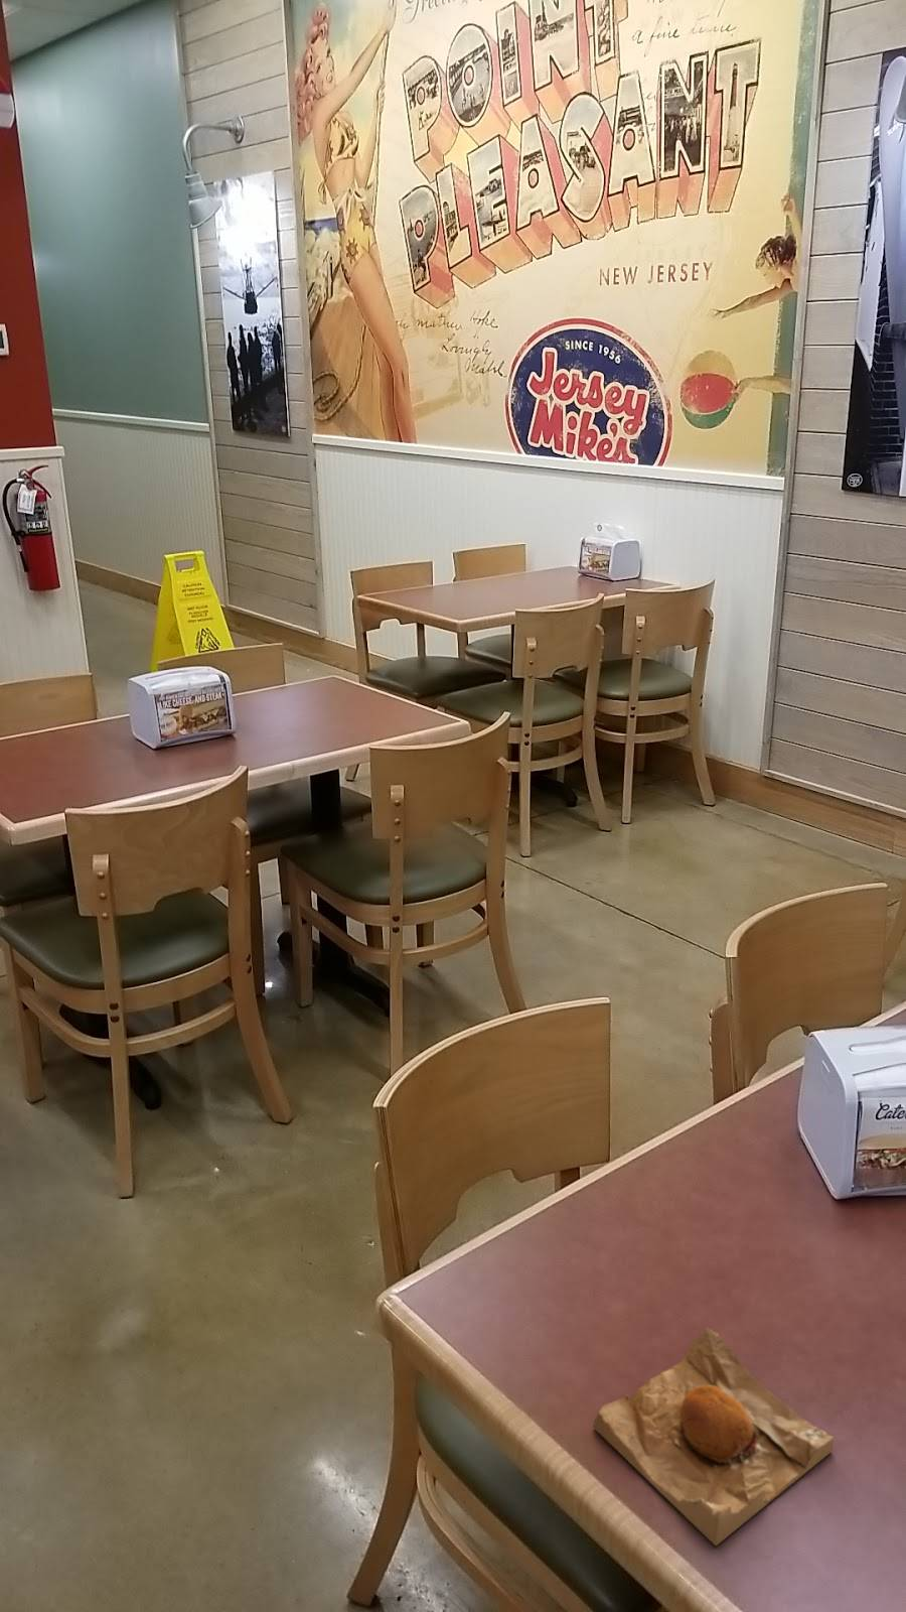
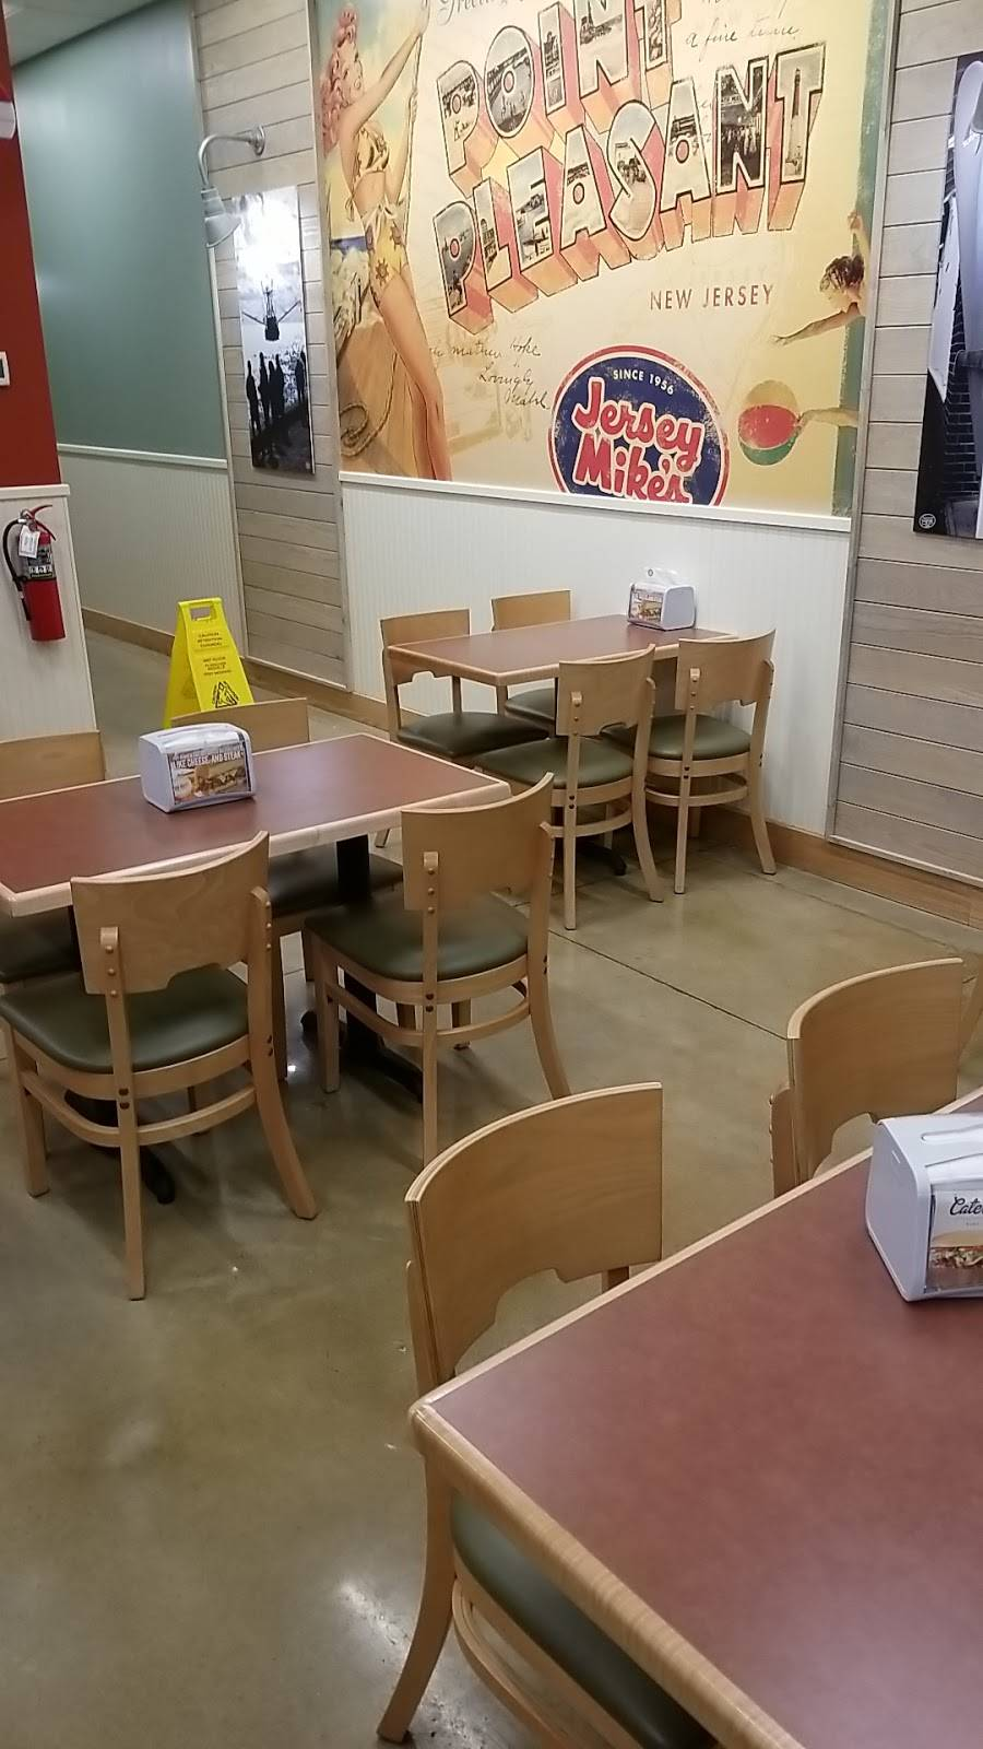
- hamburger (712, 1422)
